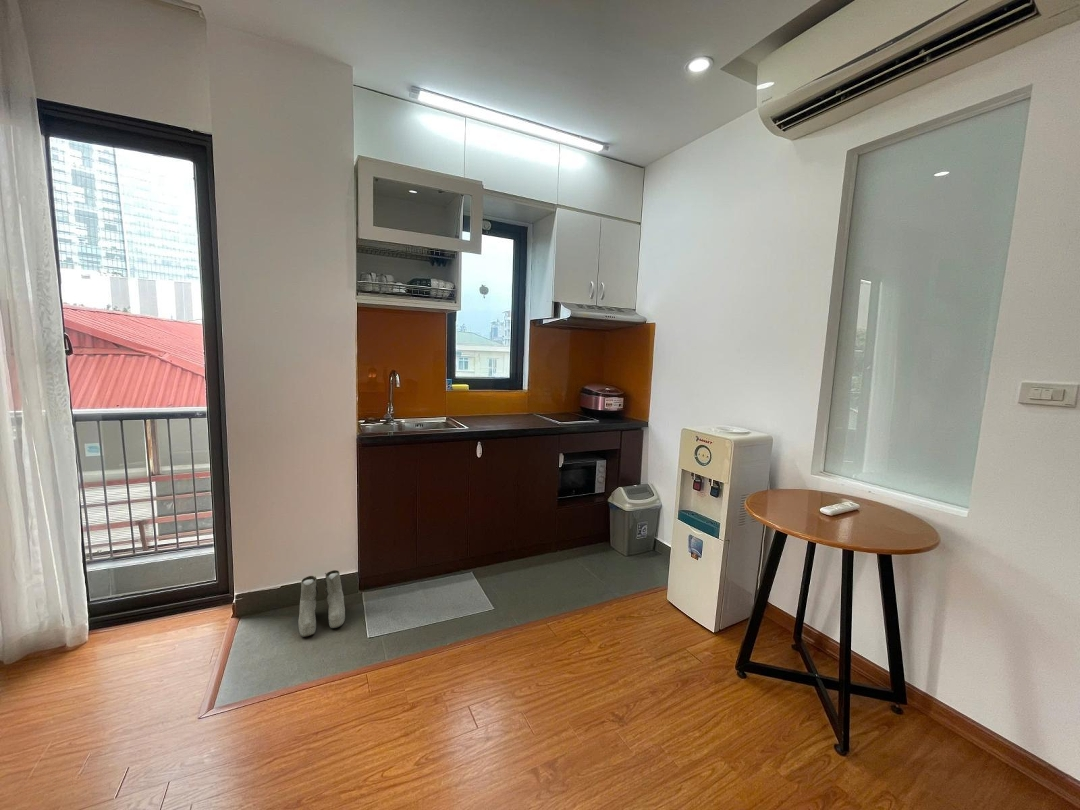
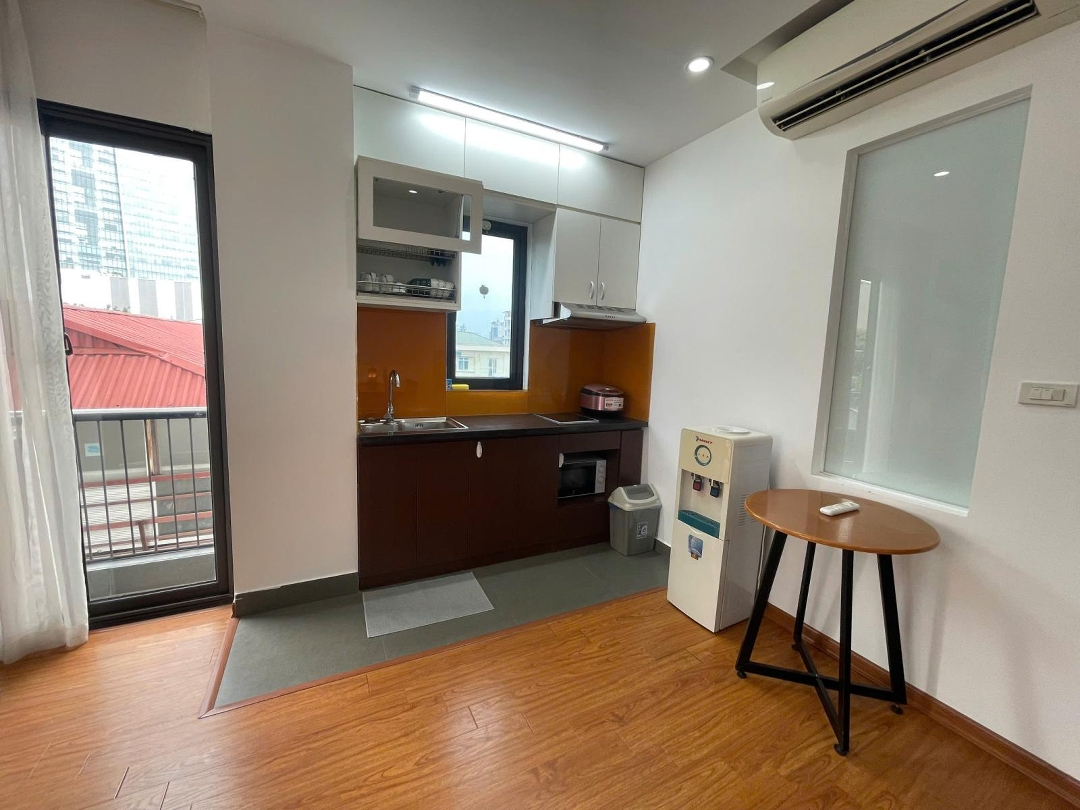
- boots (327, 600)
